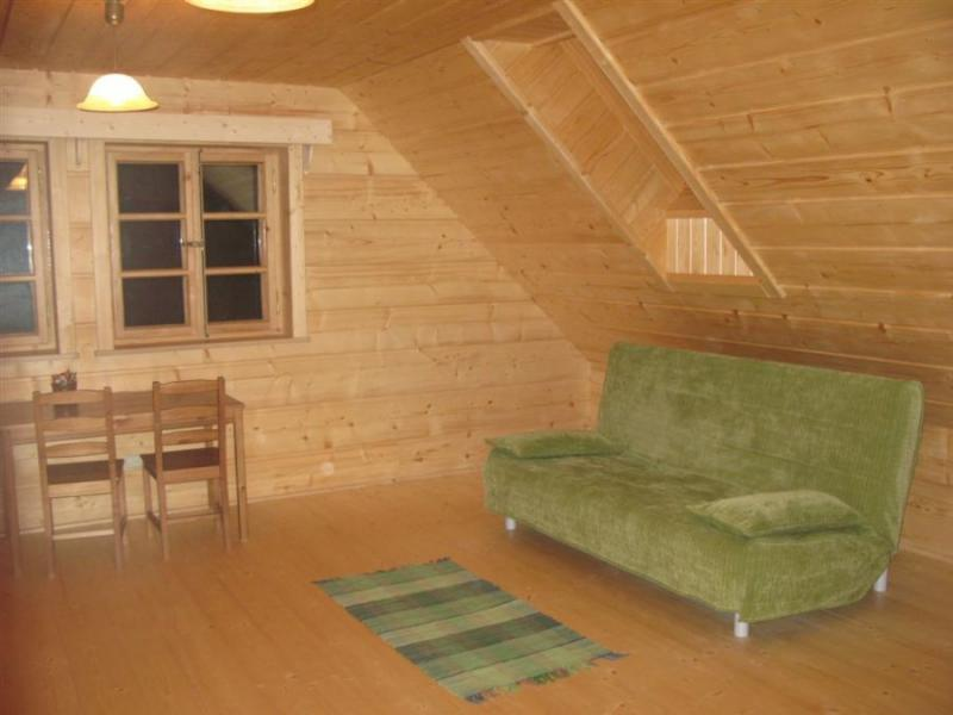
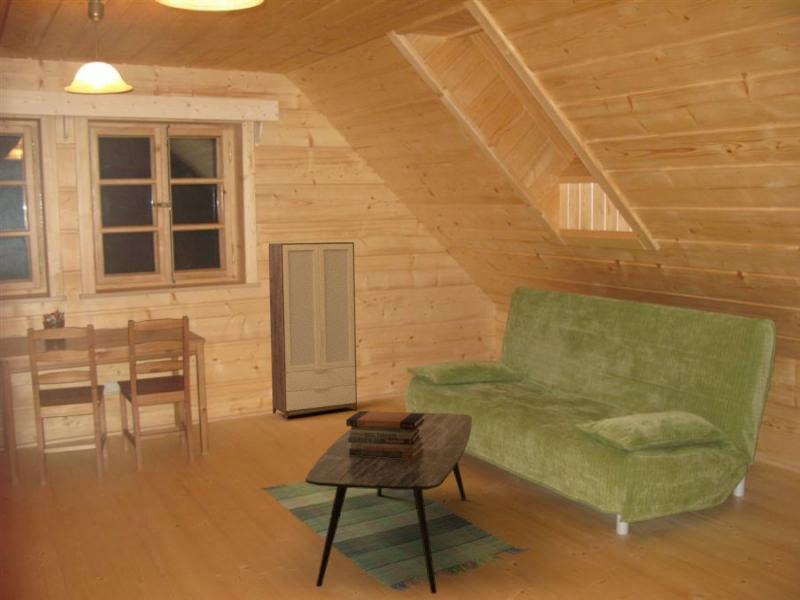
+ book stack (385, 433)
+ cabinet (313, 327)
+ coffee table (400, 489)
